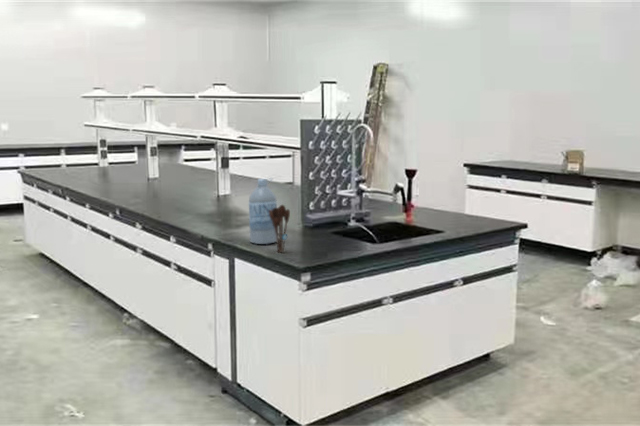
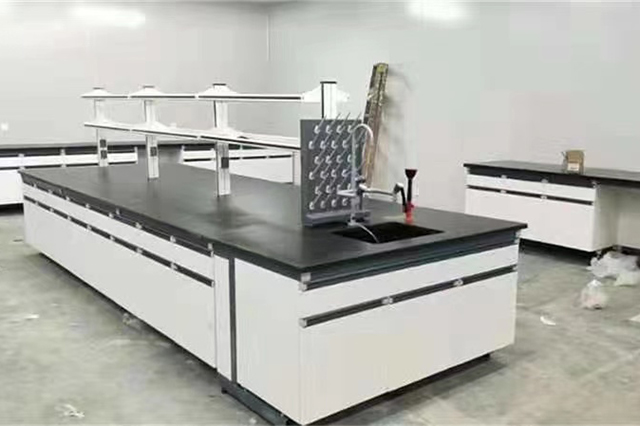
- water bottle (262, 210)
- utensil holder (280, 228)
